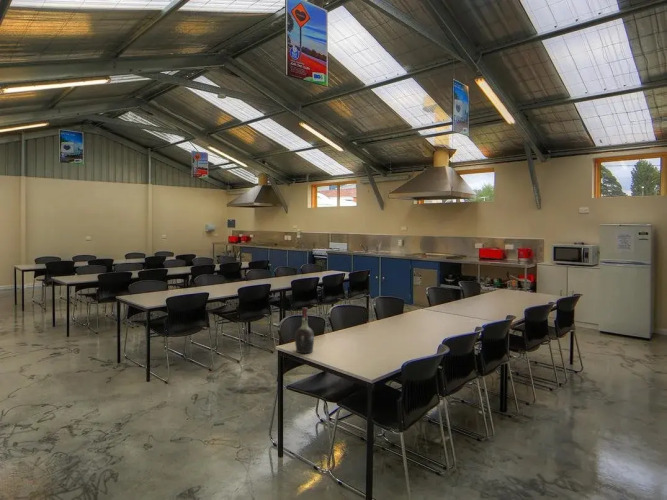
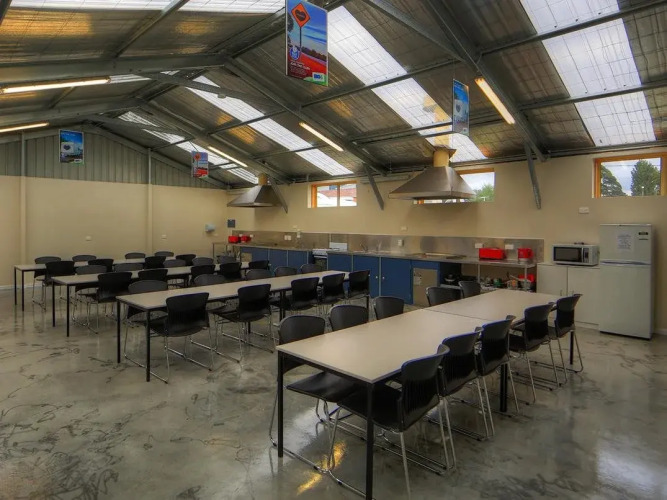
- cognac bottle (304, 329)
